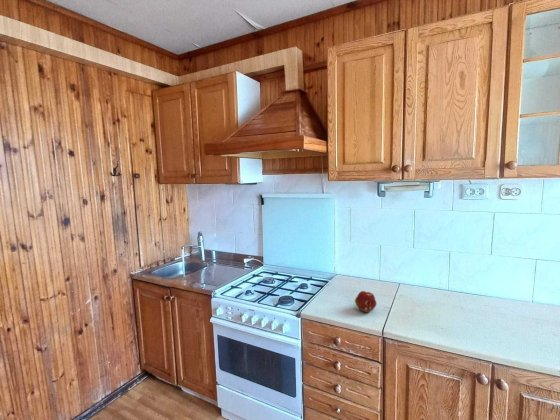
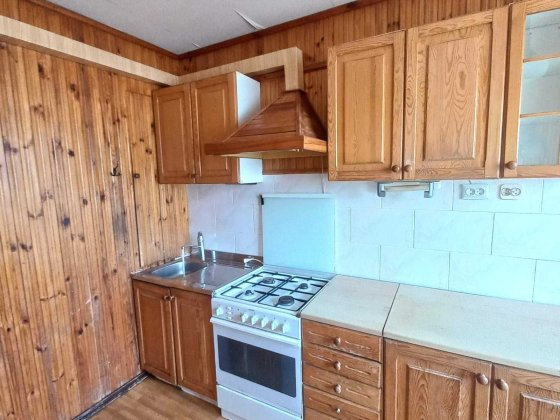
- fruit (365, 301)
